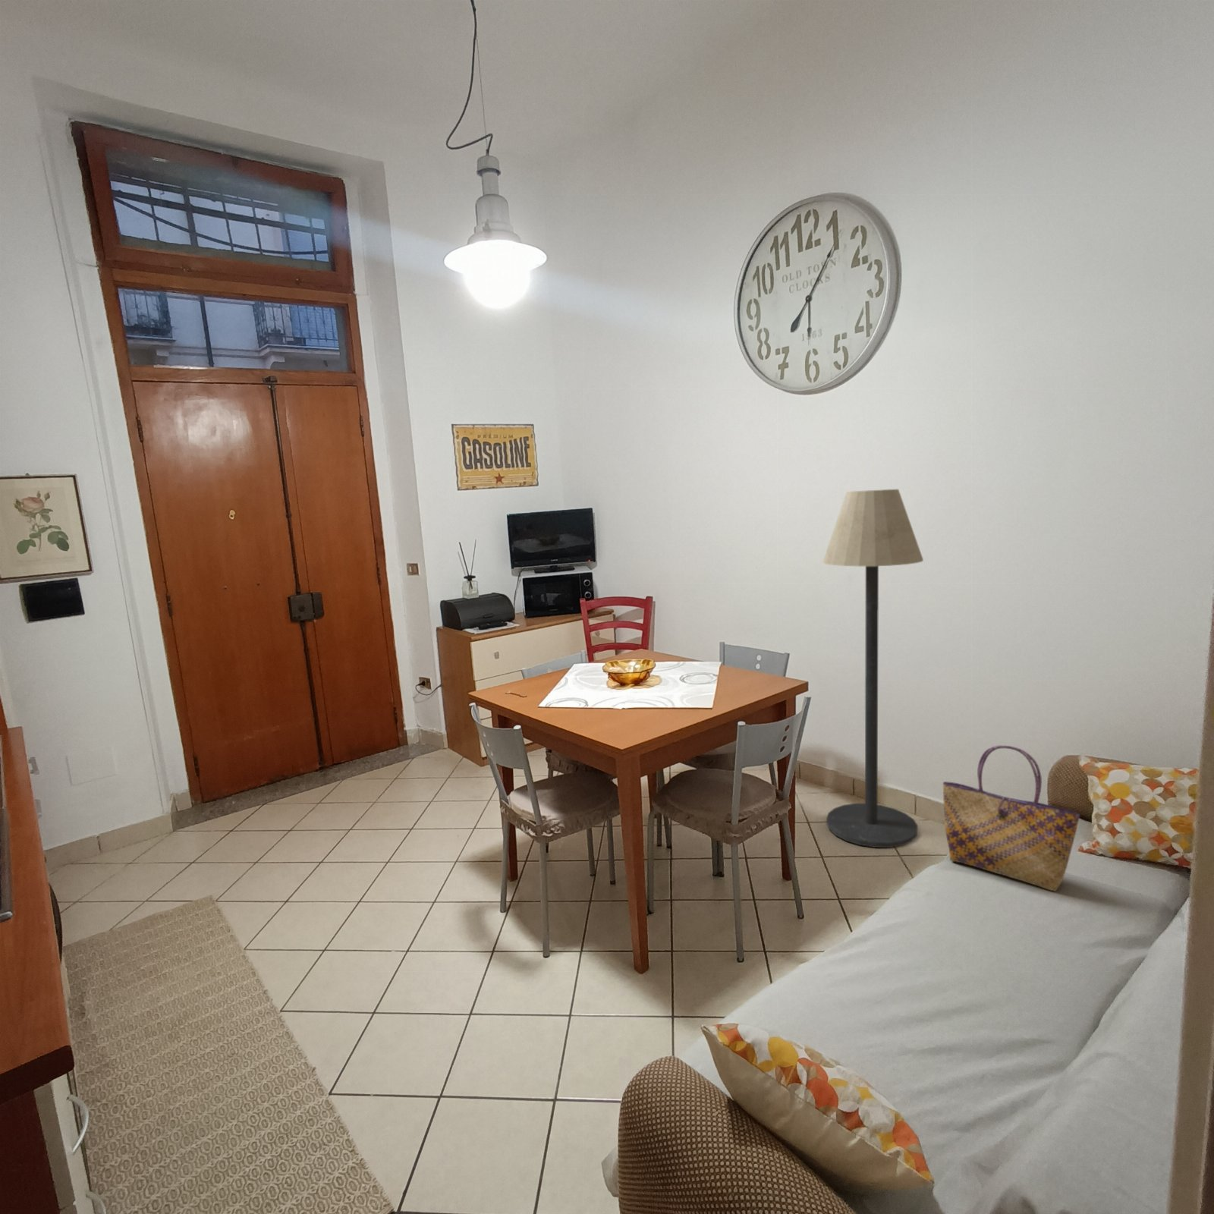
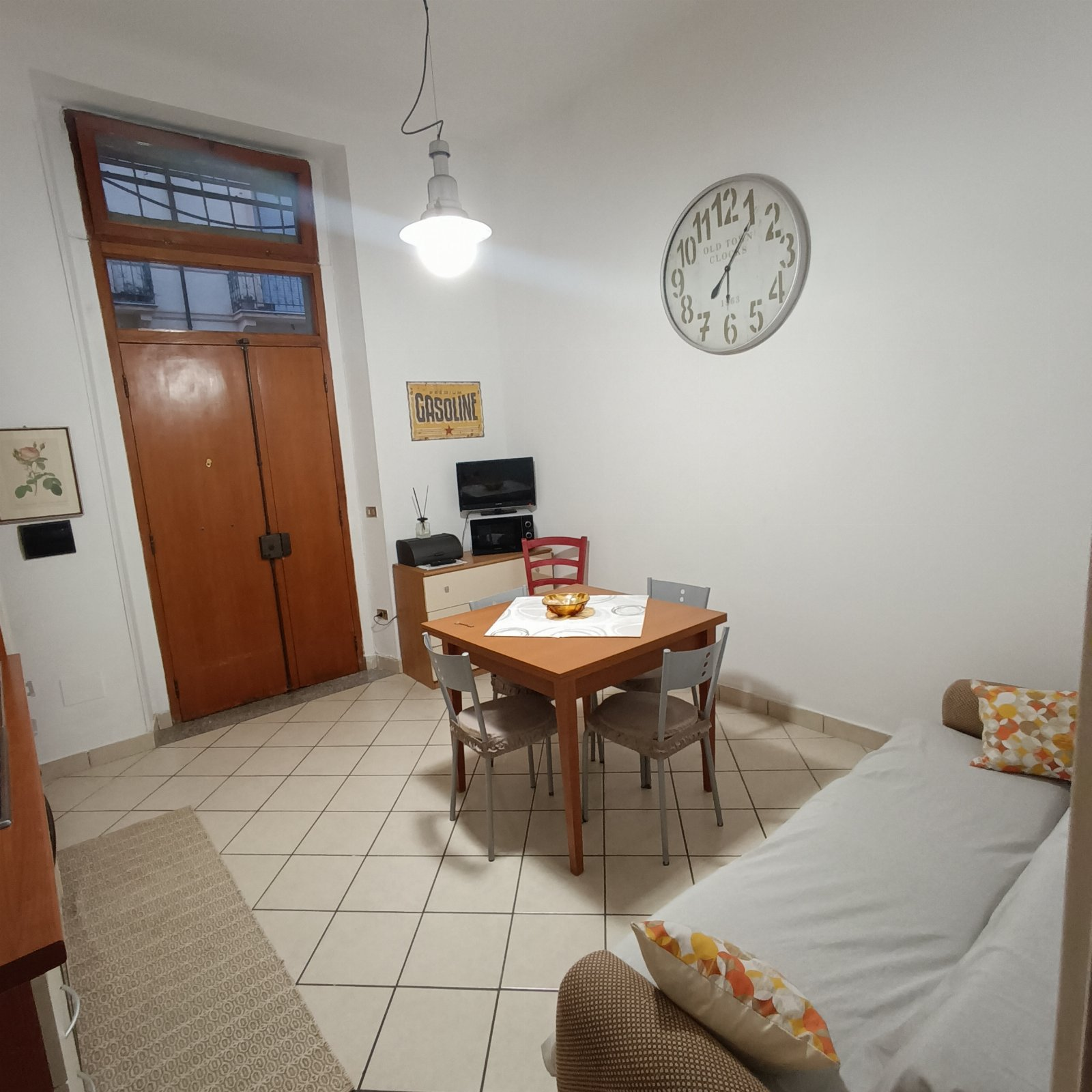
- floor lamp (872, 665)
- tote bag (1007, 809)
